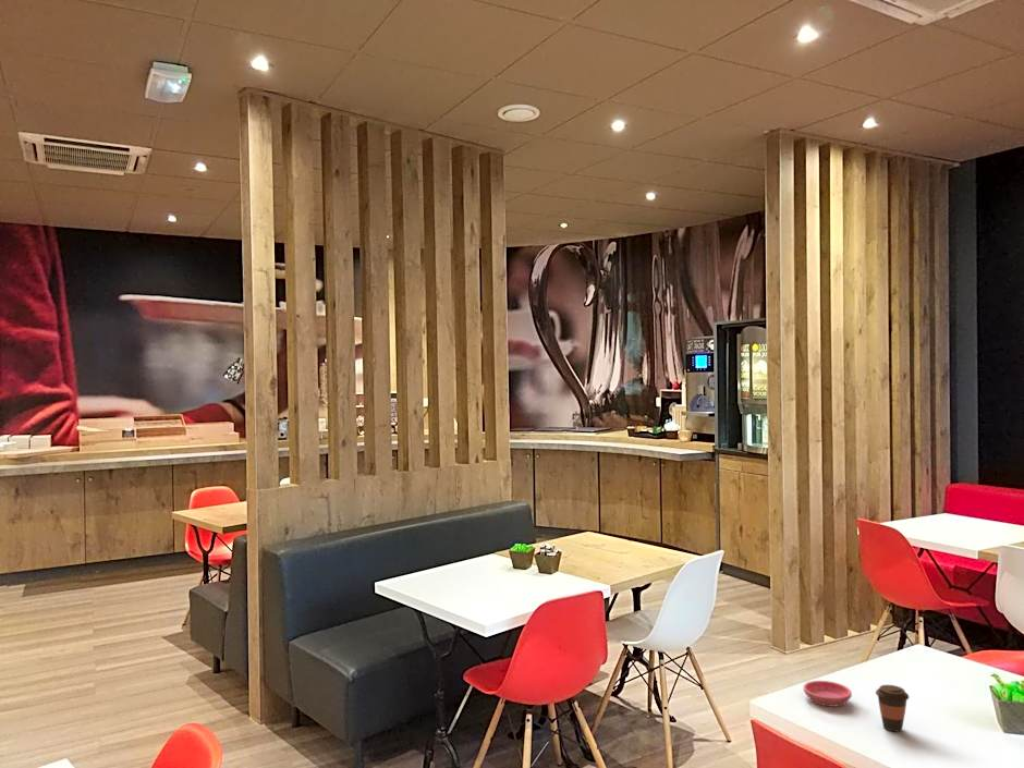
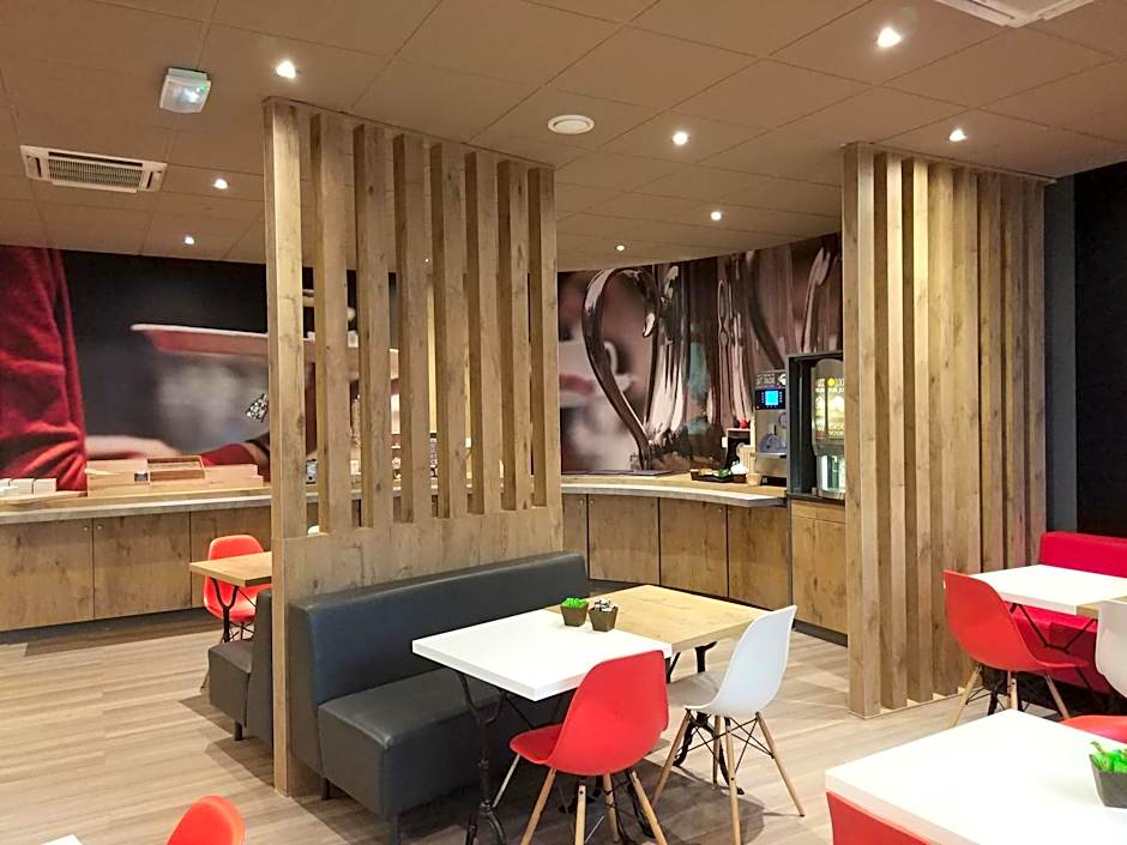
- saucer (827, 694)
- coffee cup (892, 708)
